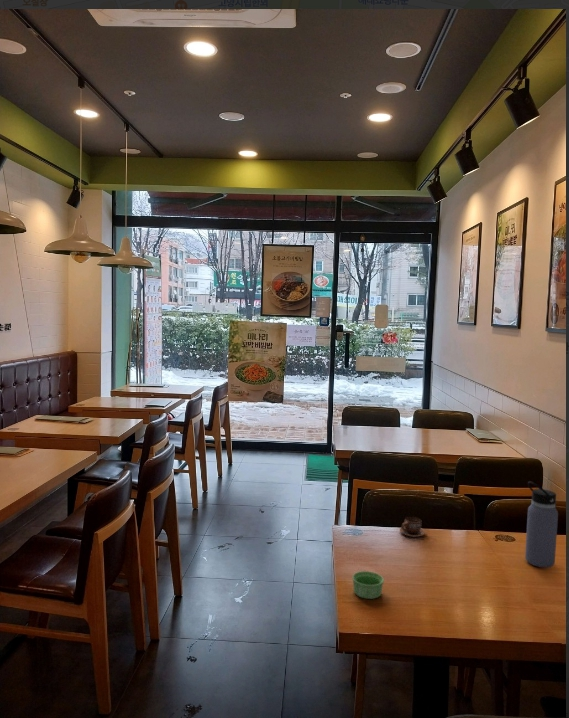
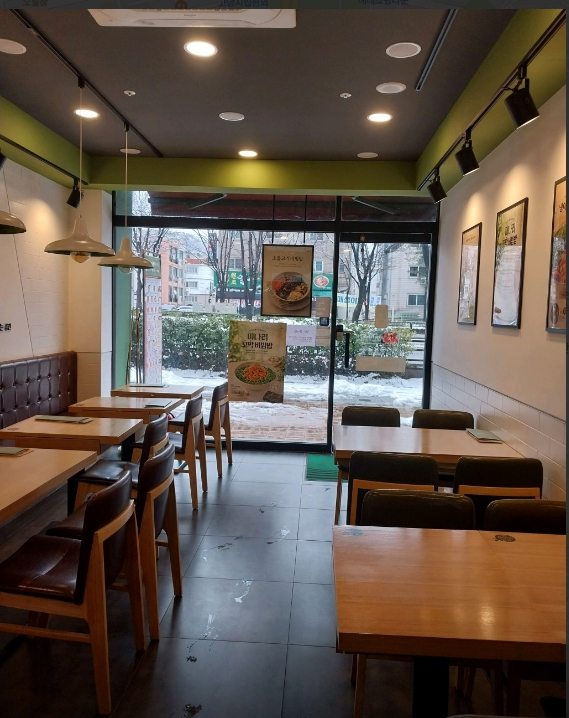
- cup (411, 526)
- water bottle (541, 522)
- ramekin (367, 585)
